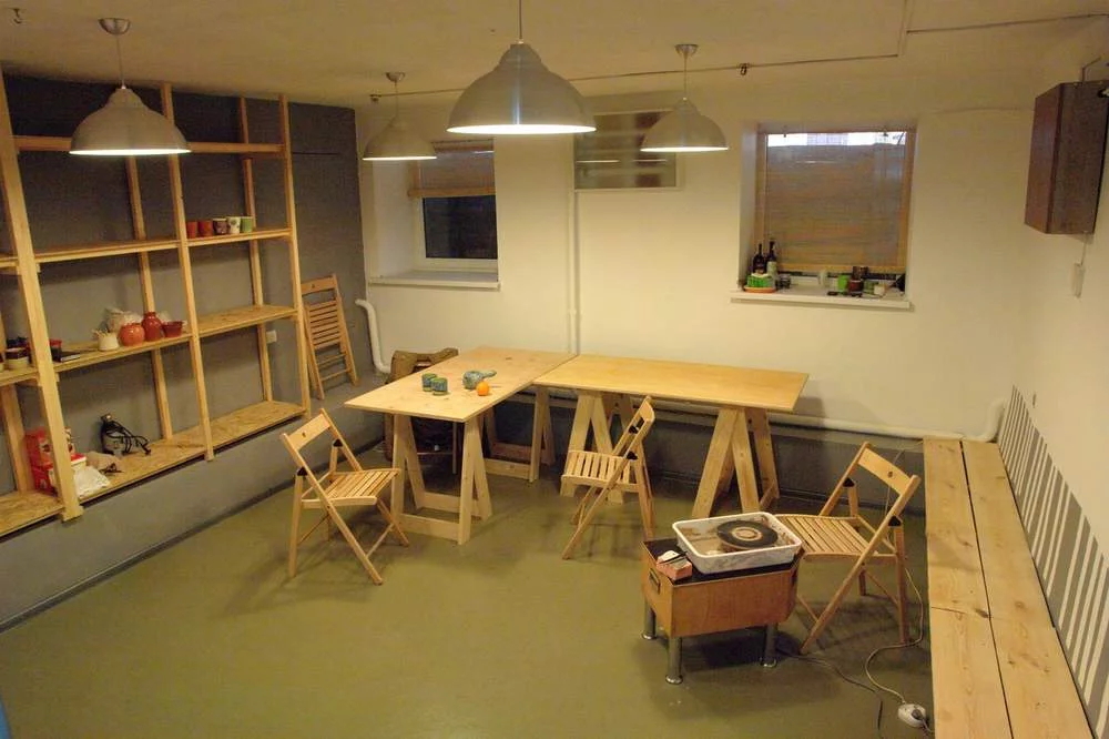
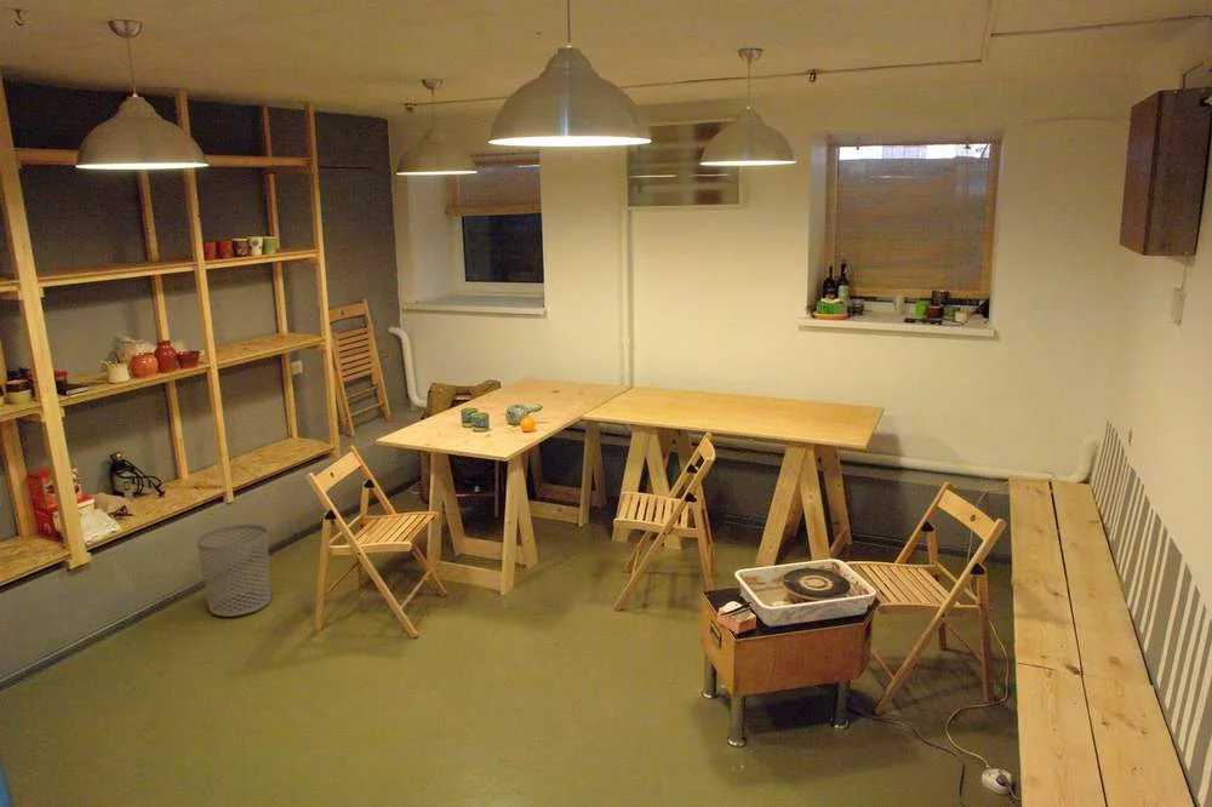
+ waste bin (236, 570)
